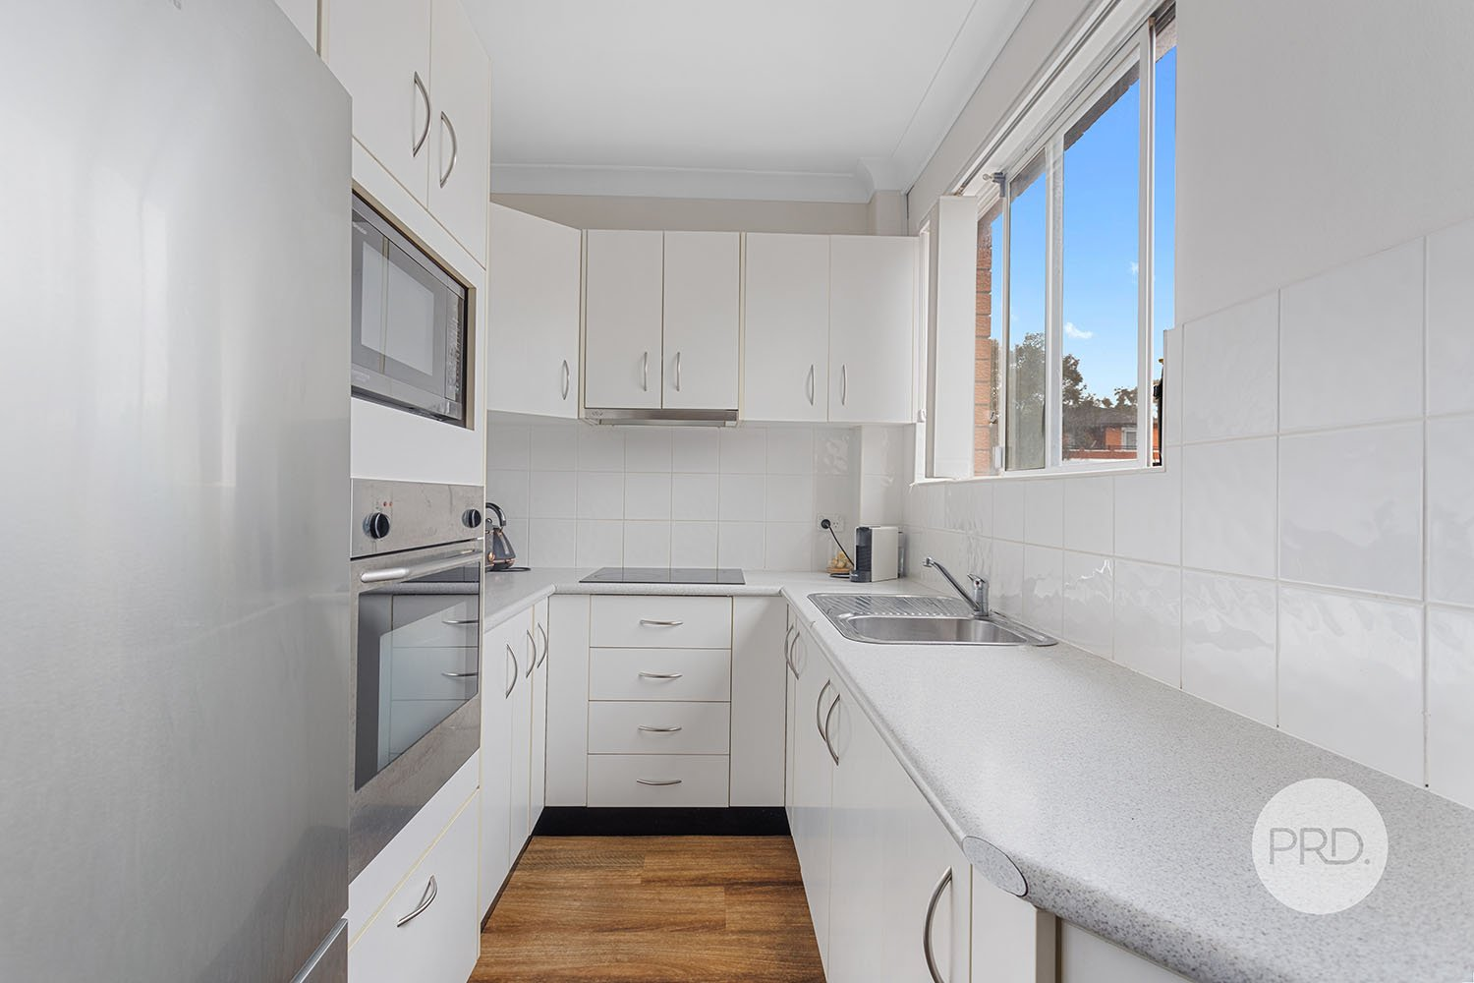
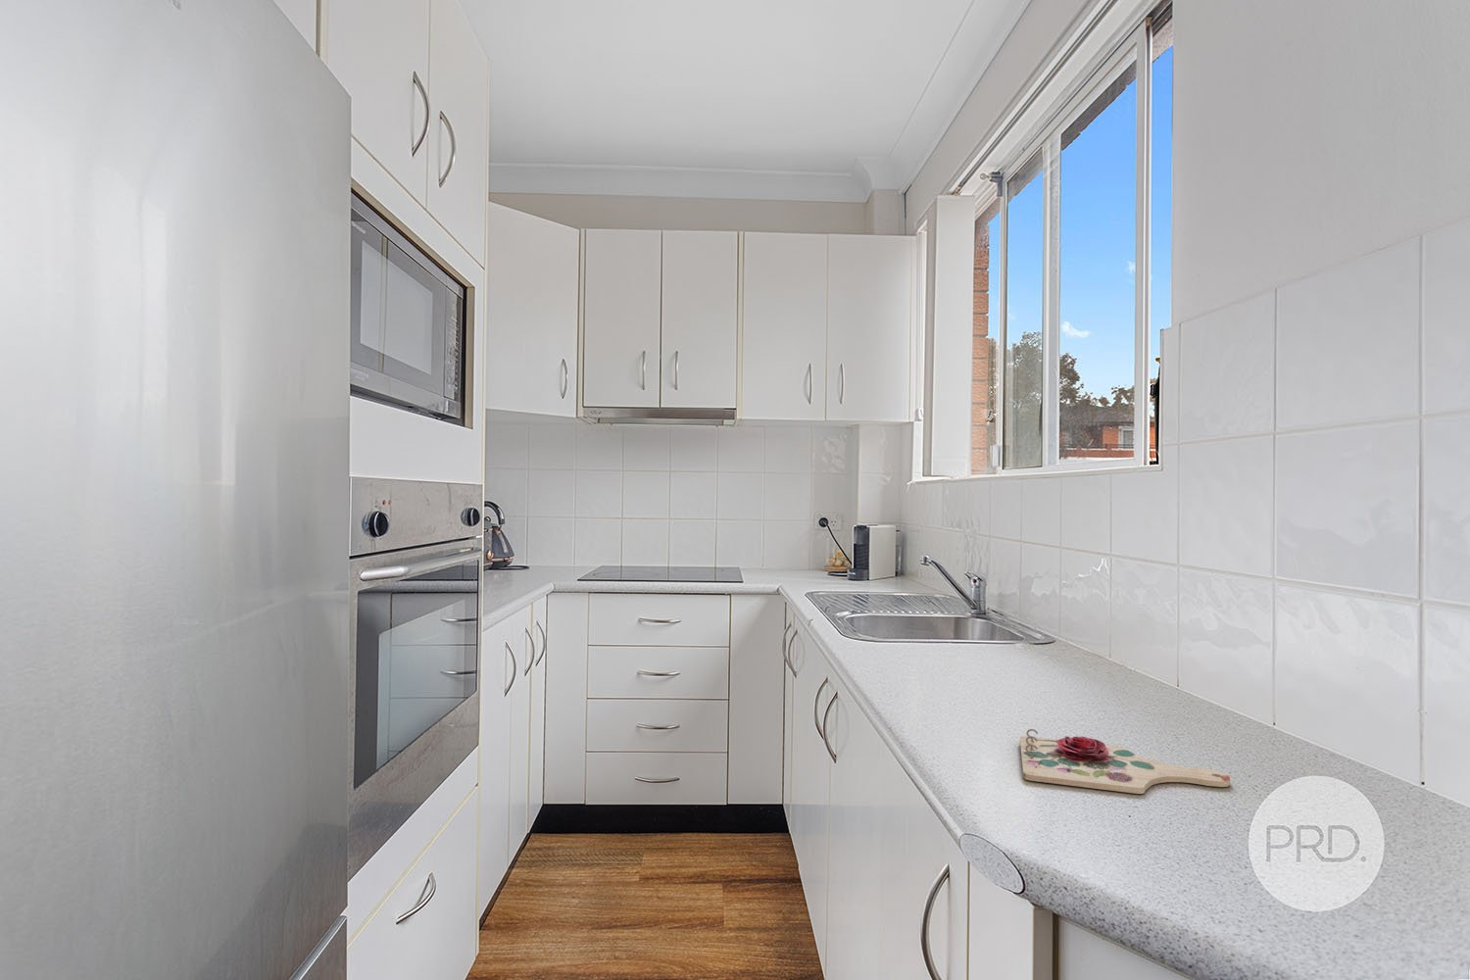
+ cutting board (1121, 759)
